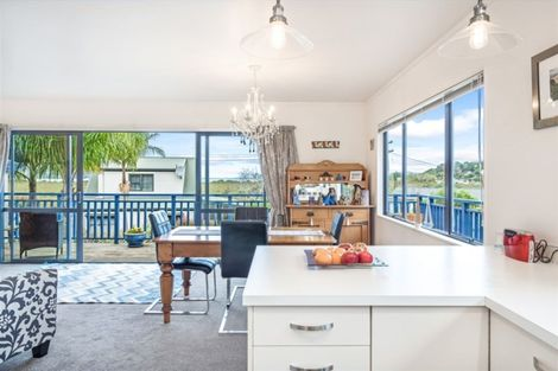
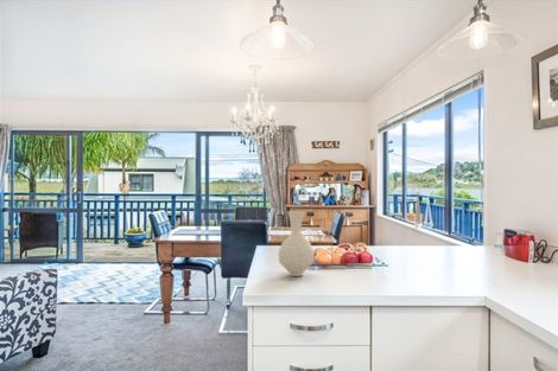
+ vase (296, 243)
